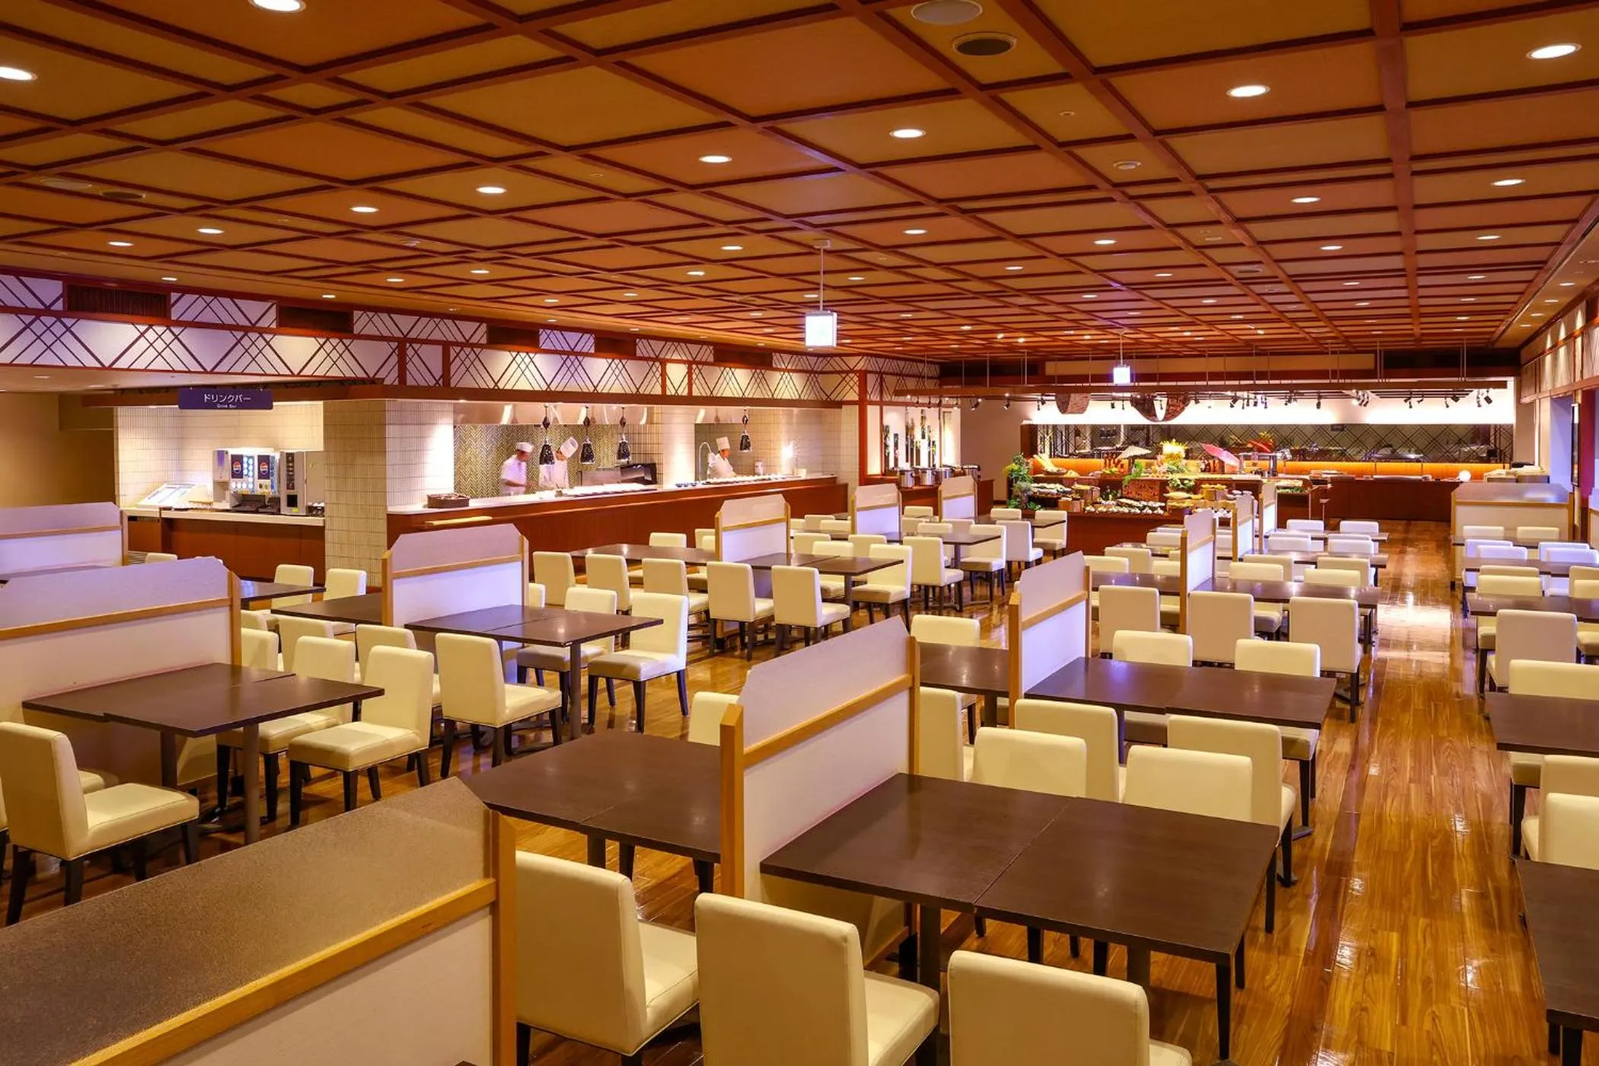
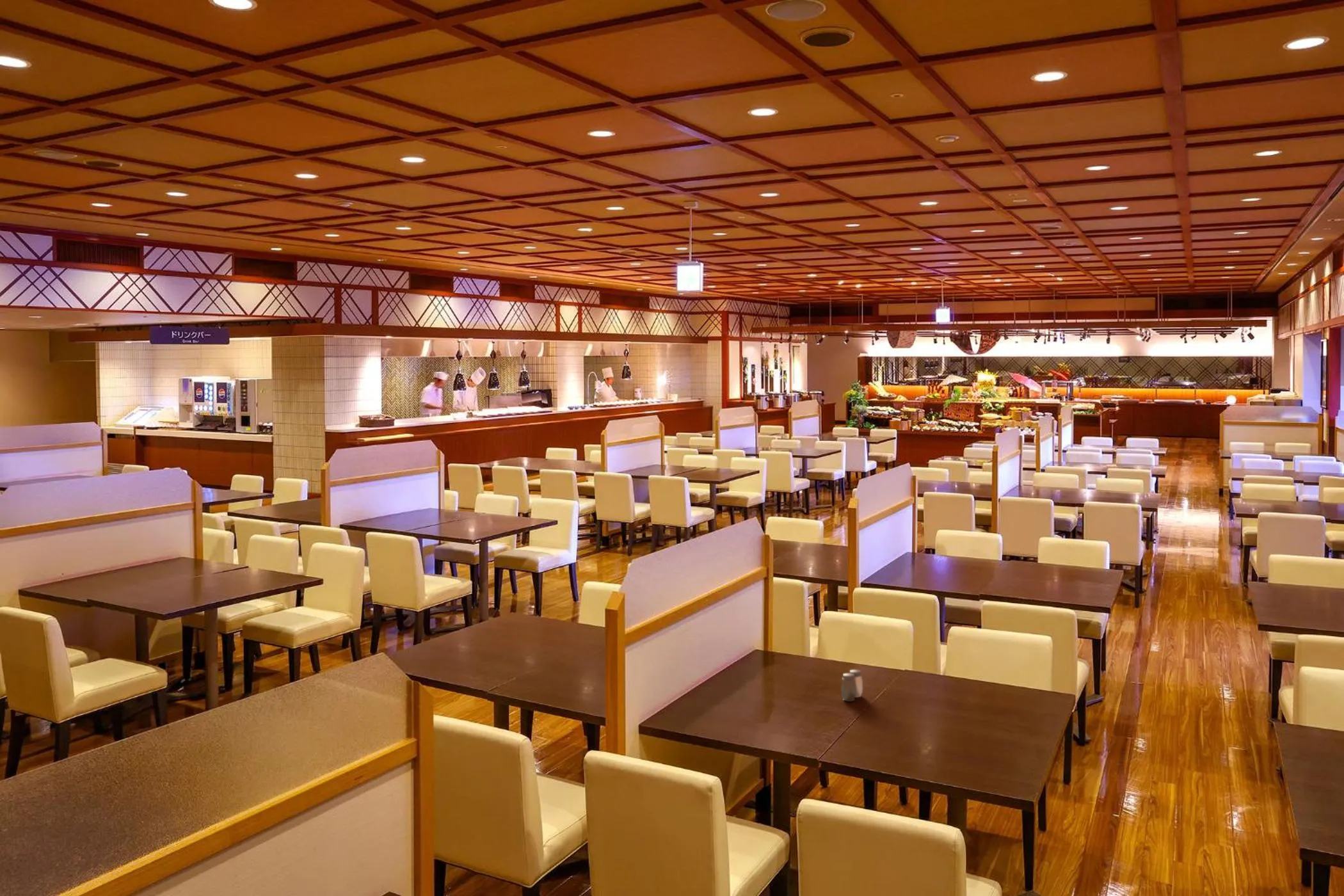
+ salt and pepper shaker (852, 685)
